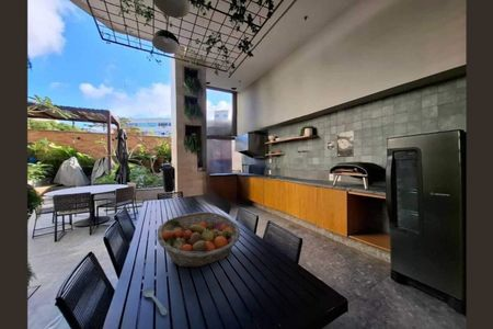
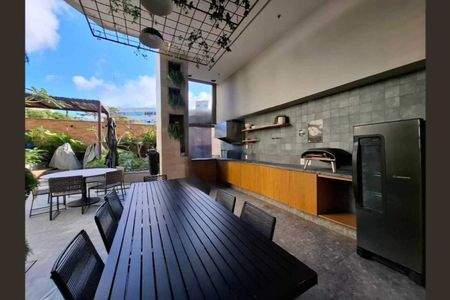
- fruit basket (200, 236)
- spoon (154, 299)
